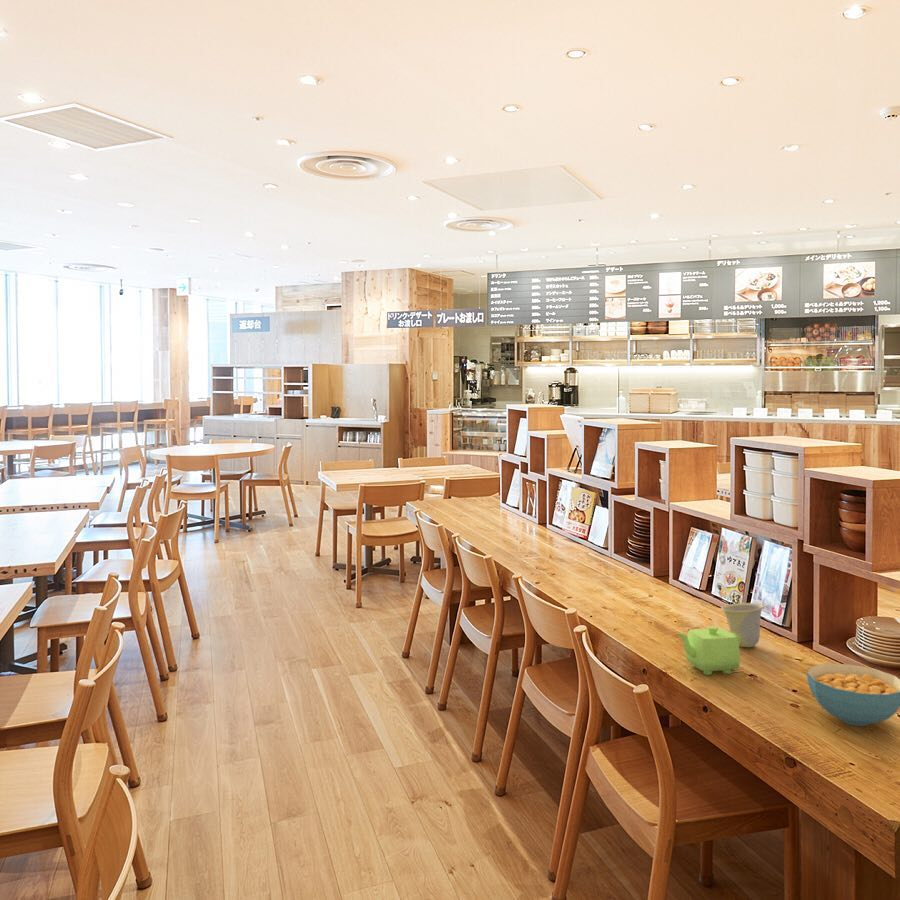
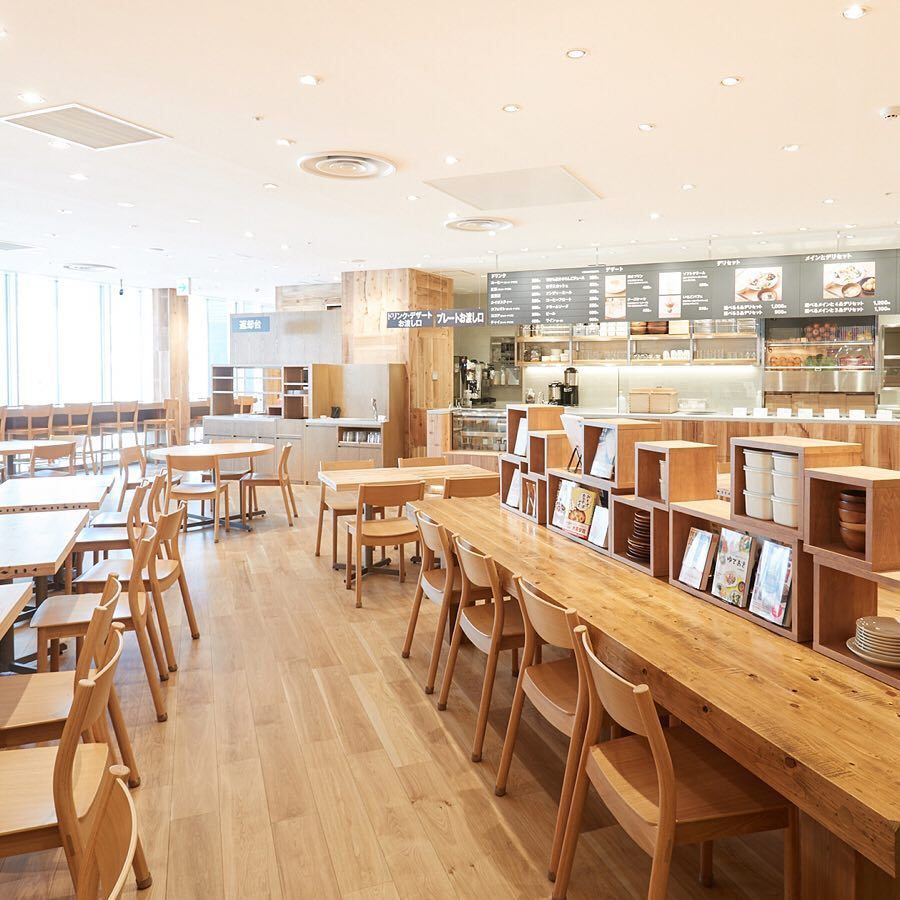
- cereal bowl (855, 699)
- cup (741, 624)
- teapot (707, 648)
